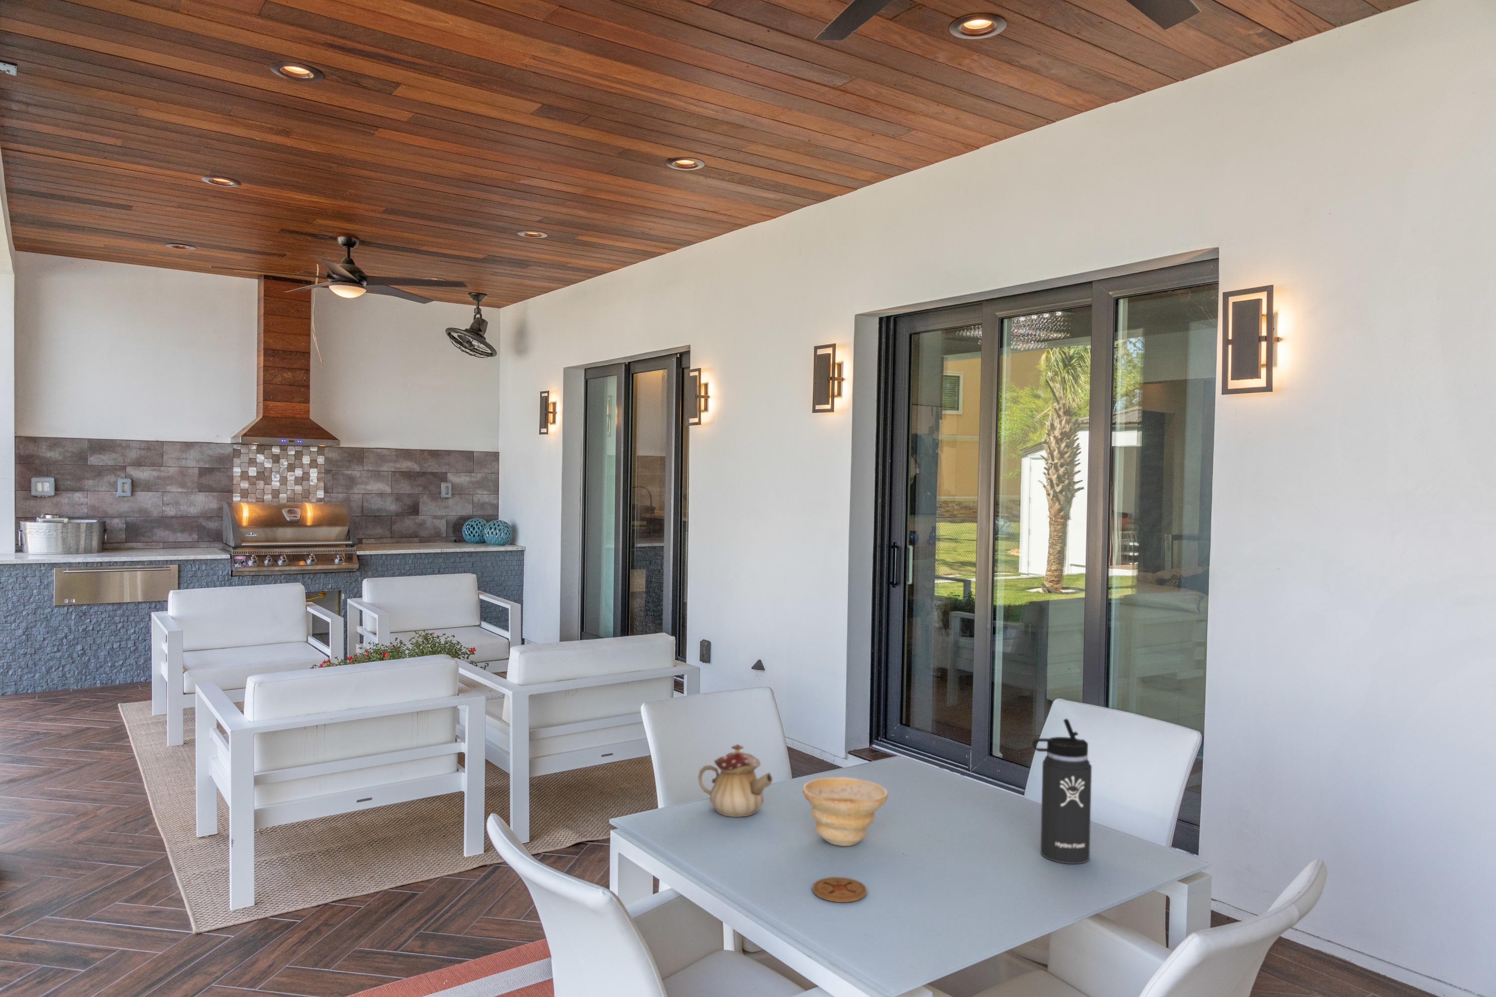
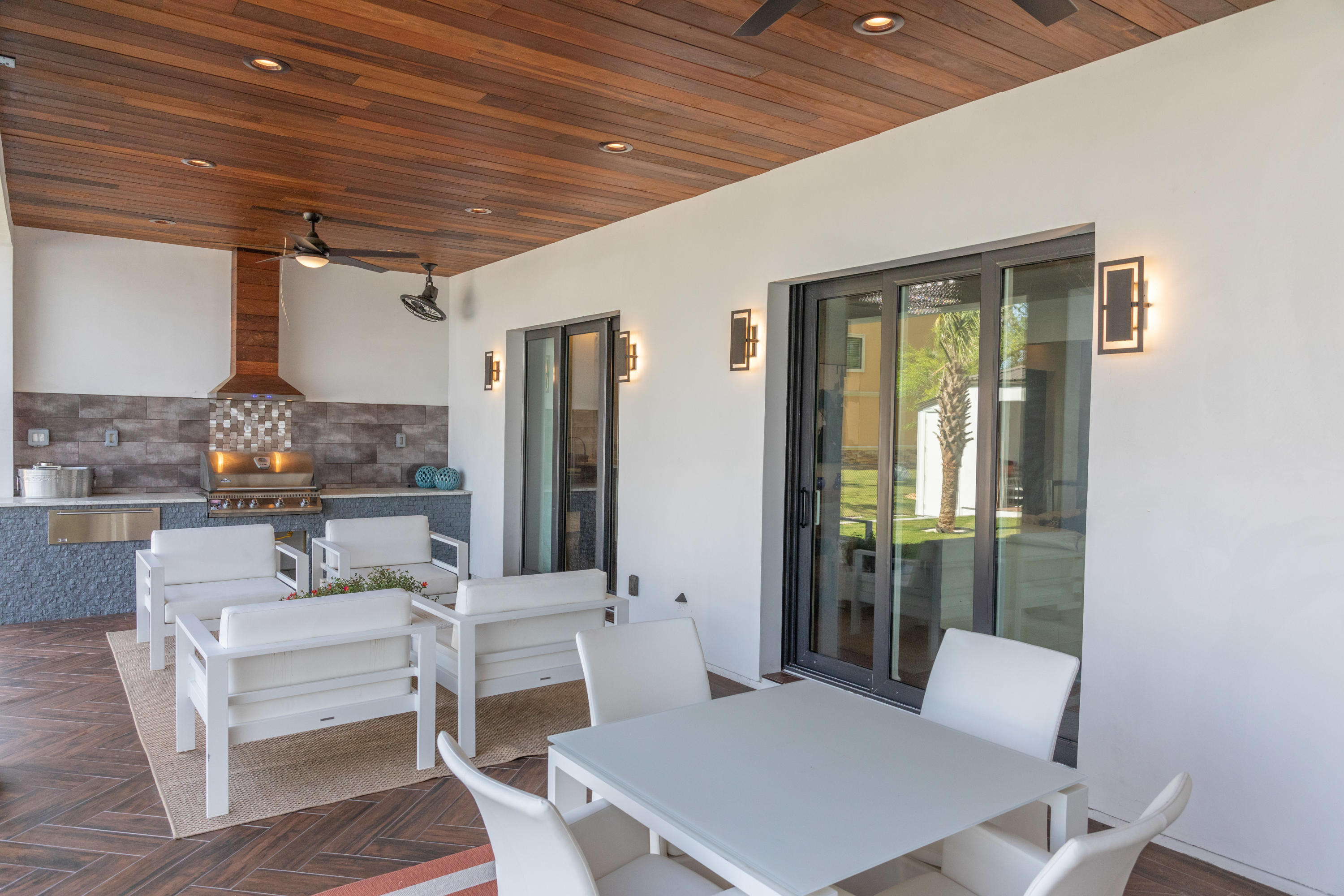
- teapot (734, 777)
- bowl (844, 813)
- thermos bottle (1061, 787)
- coaster (839, 889)
